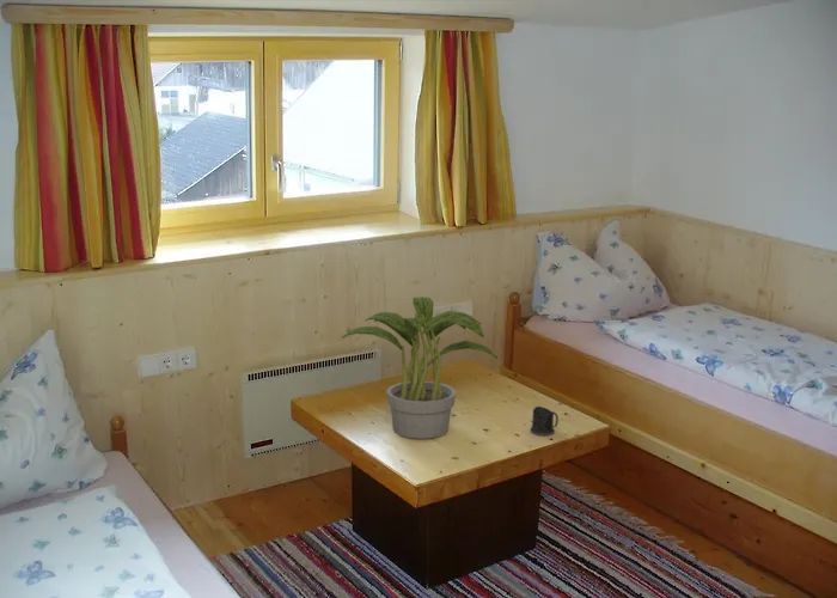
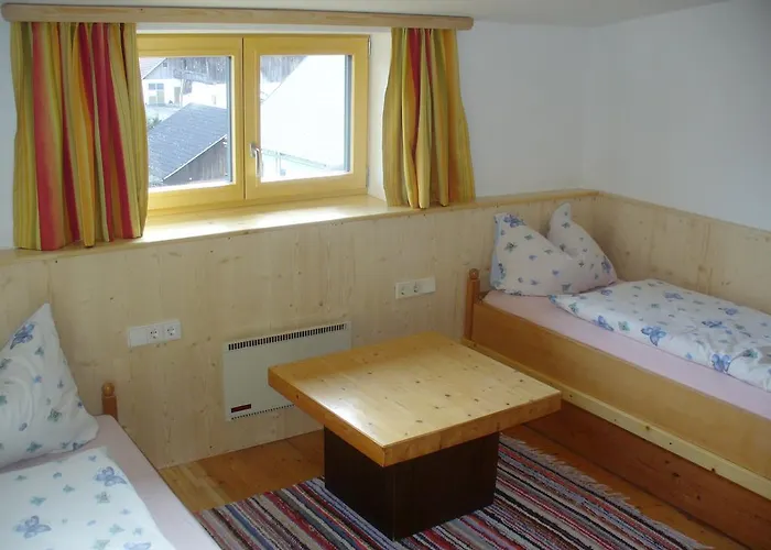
- mug (545, 421)
- potted plant (420, 367)
